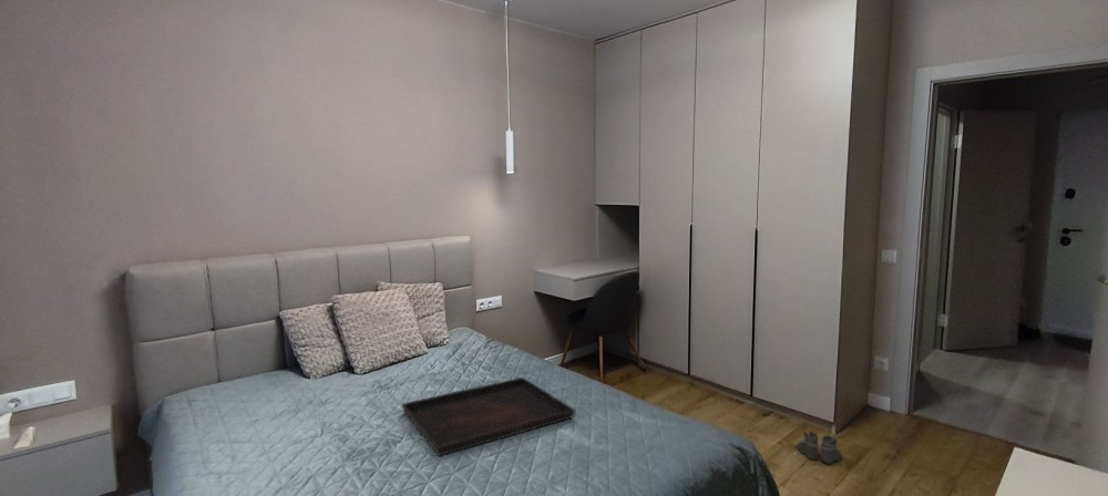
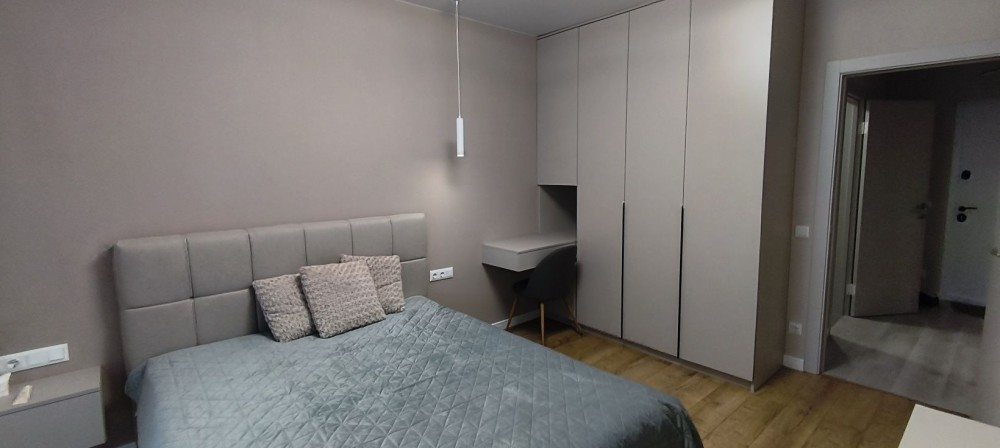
- serving tray (486, 411)
- boots (821, 445)
